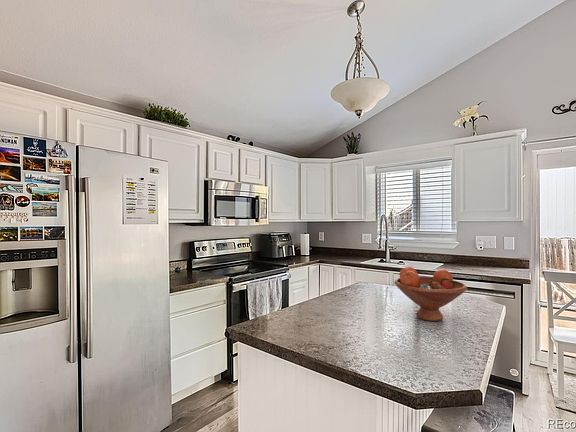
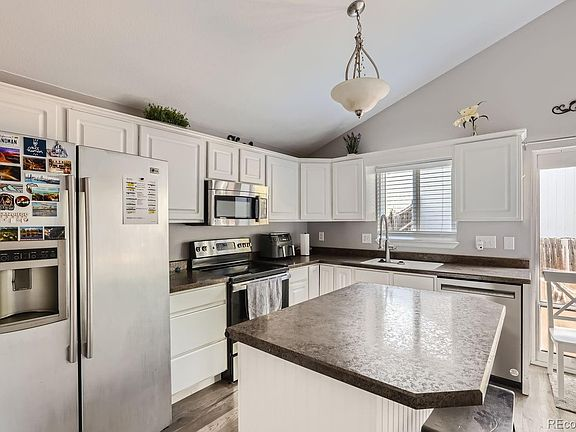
- fruit bowl (429, 293)
